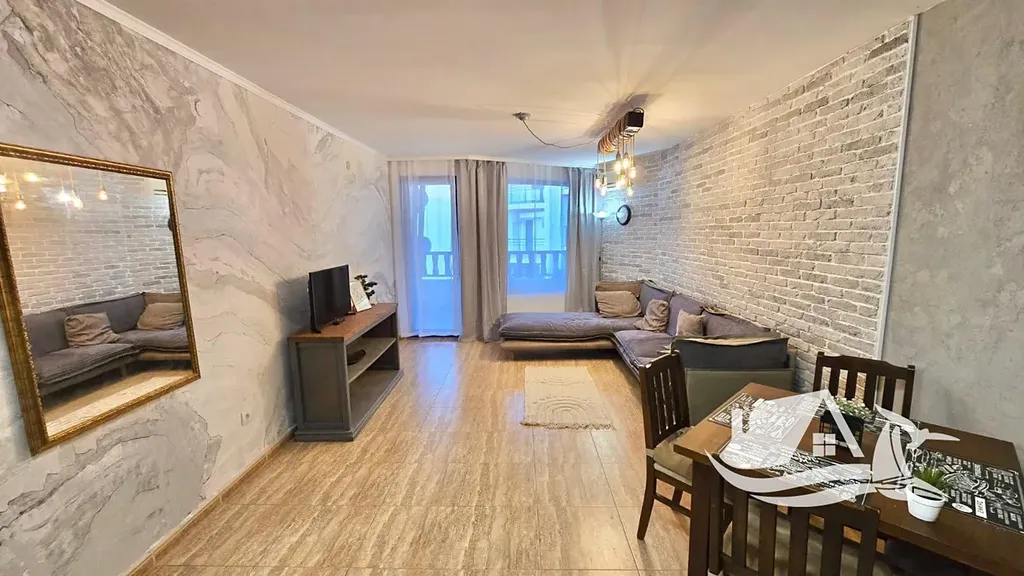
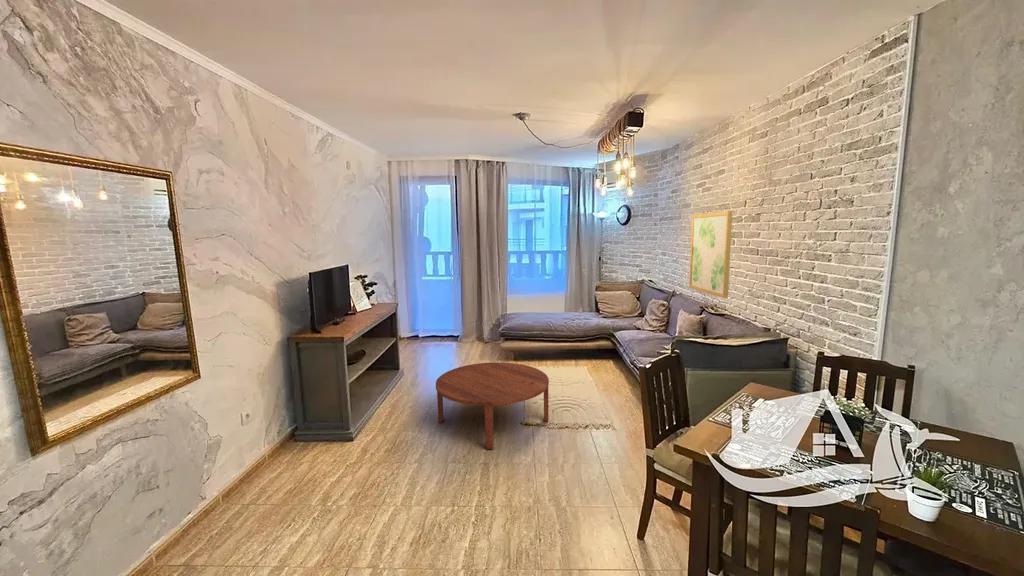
+ wall art (708, 253)
+ coffee table (493, 400)
